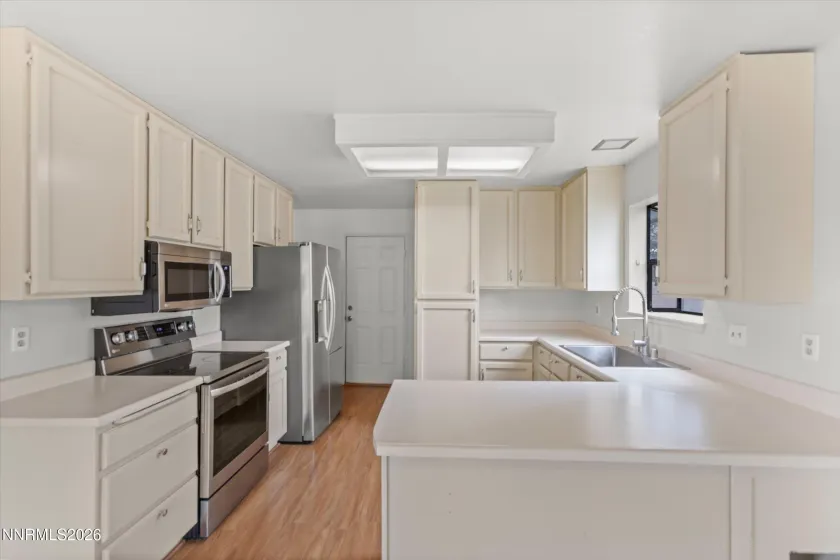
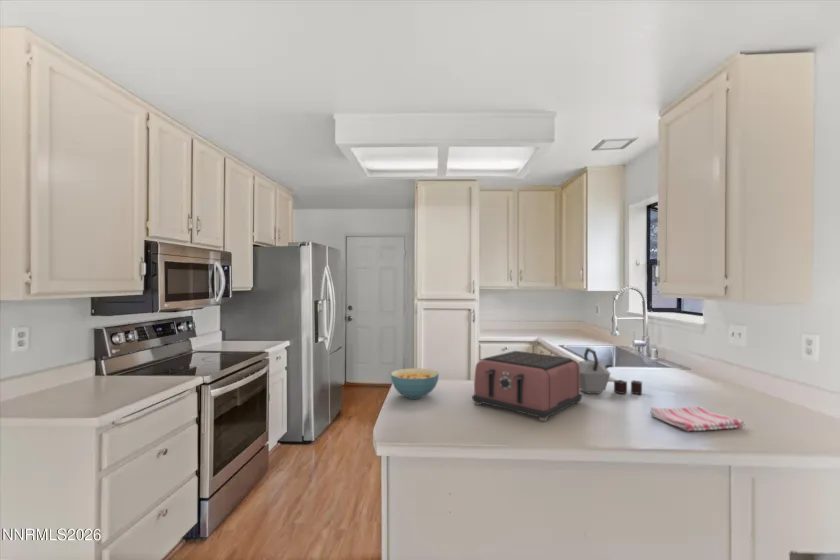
+ toaster (525, 381)
+ dish towel (695, 416)
+ kettle (608, 371)
+ cereal bowl (414, 385)
